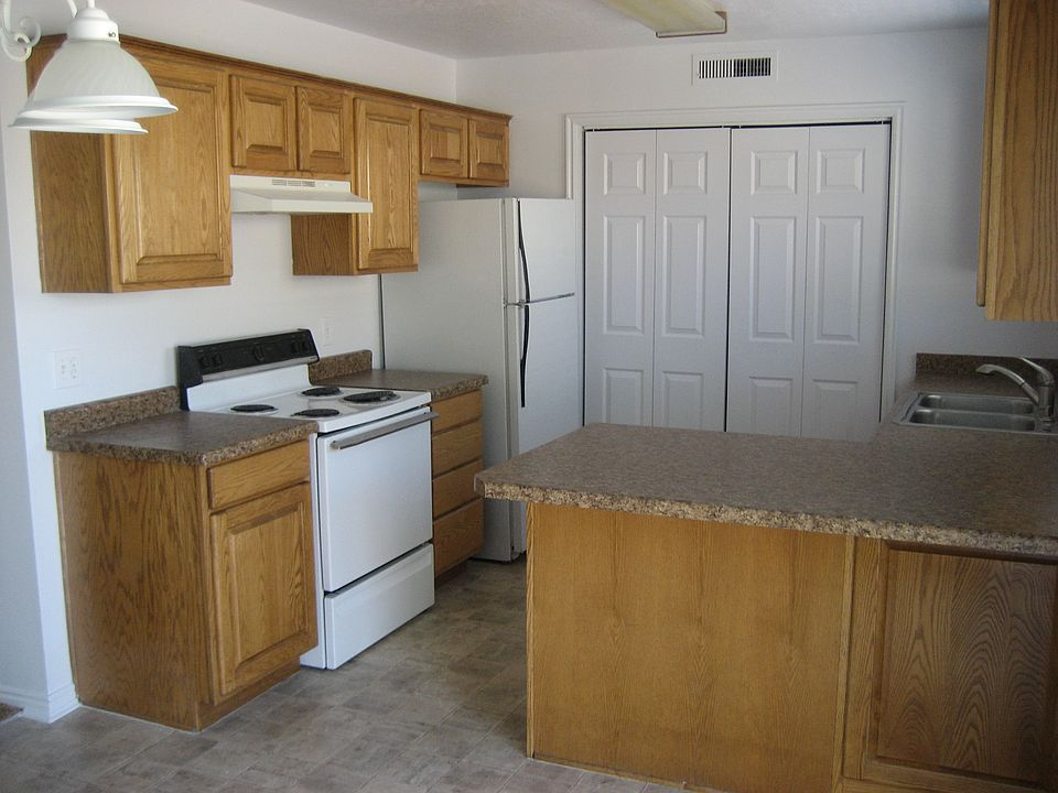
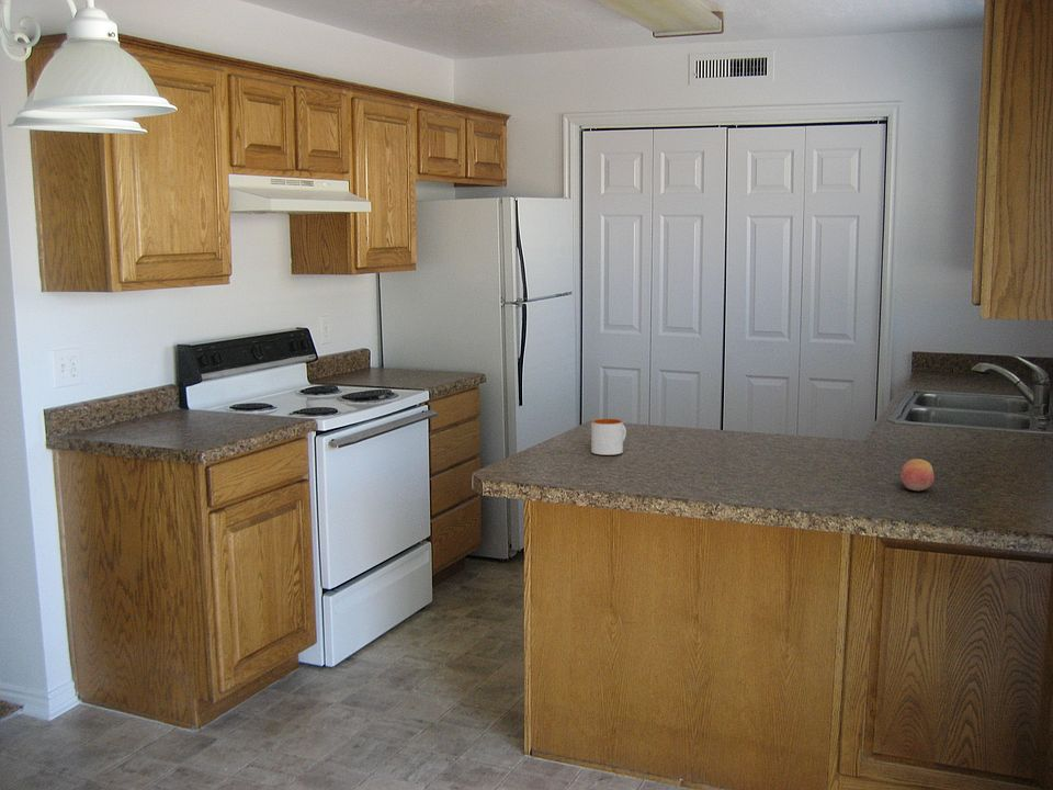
+ mug (610, 436)
+ fruit (917, 474)
